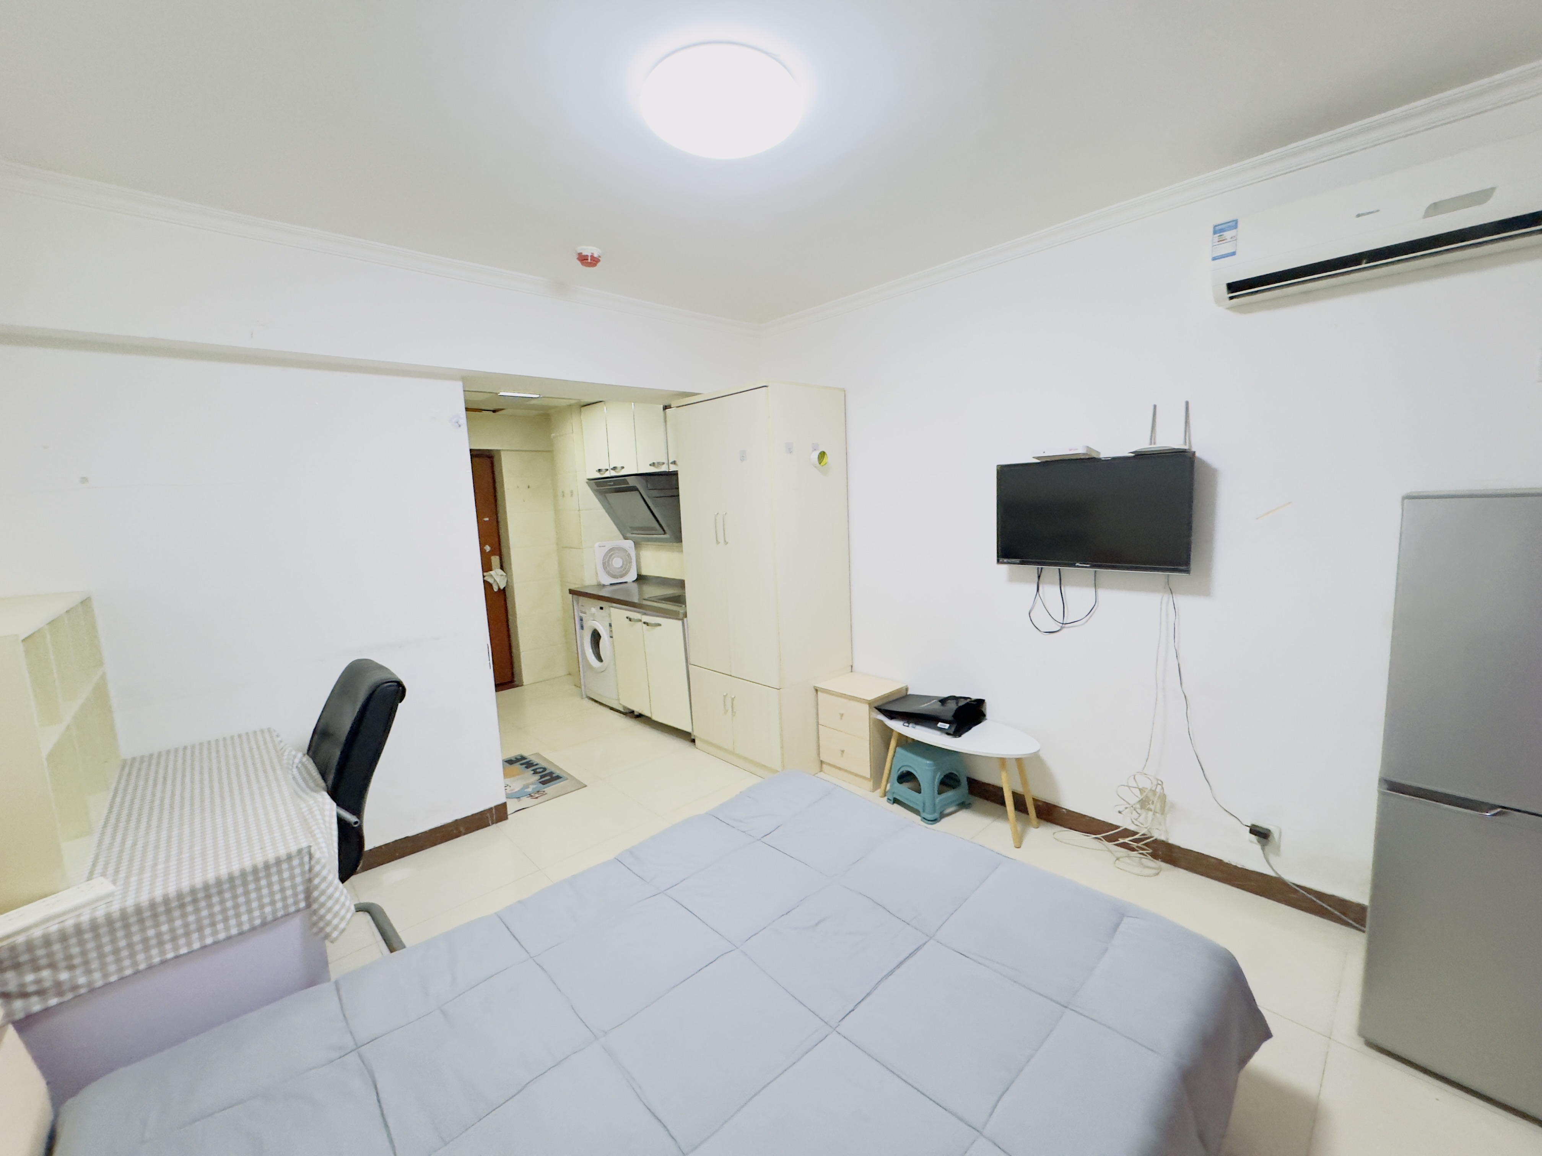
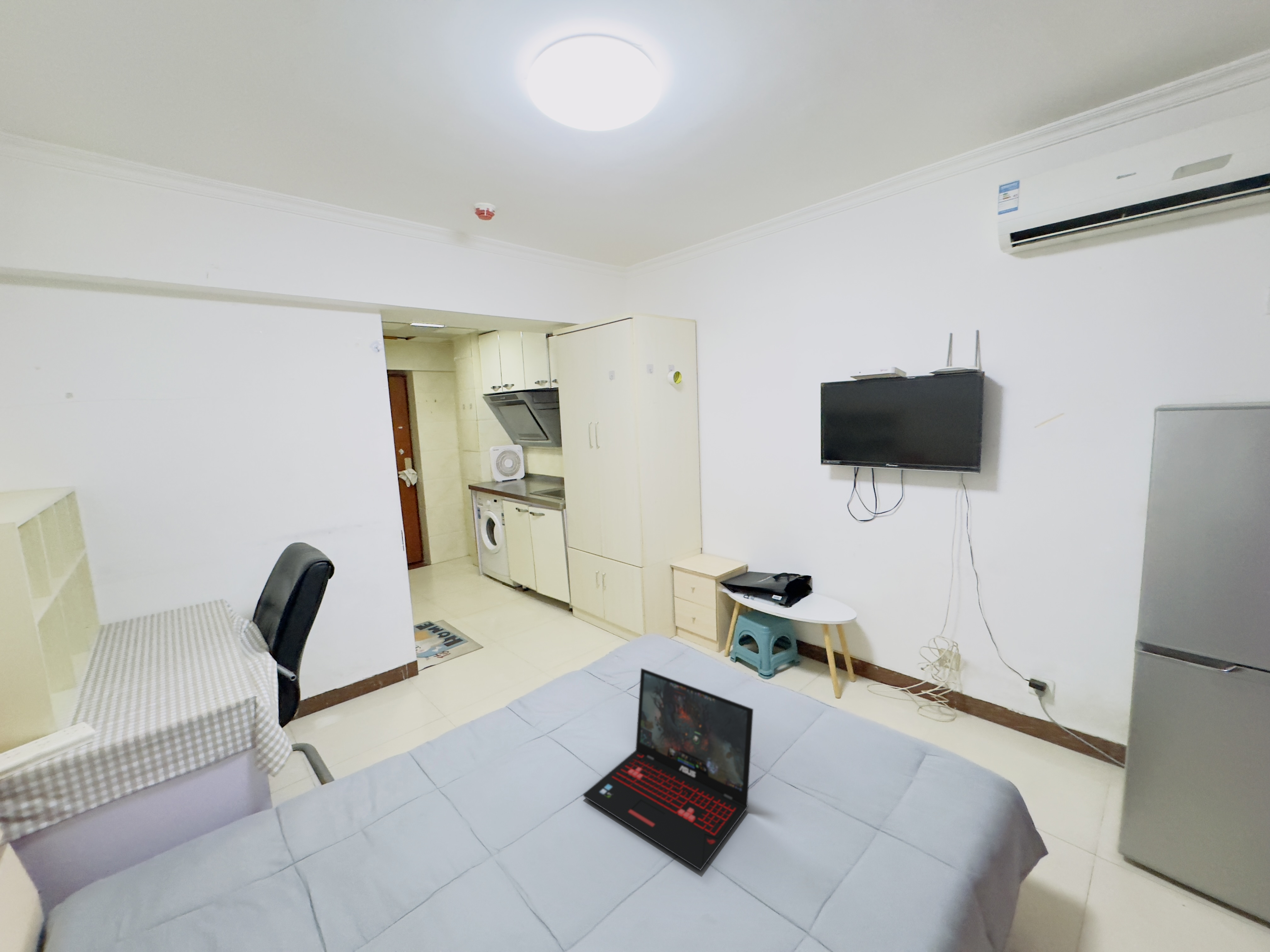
+ laptop (666, 755)
